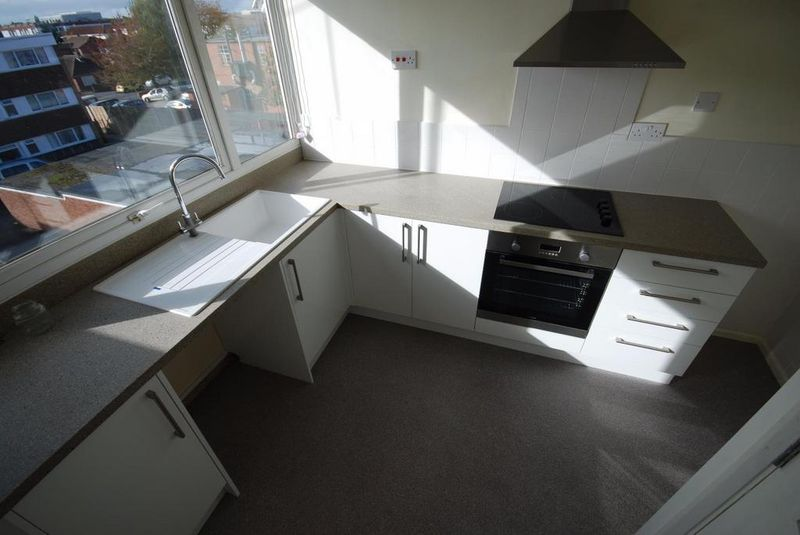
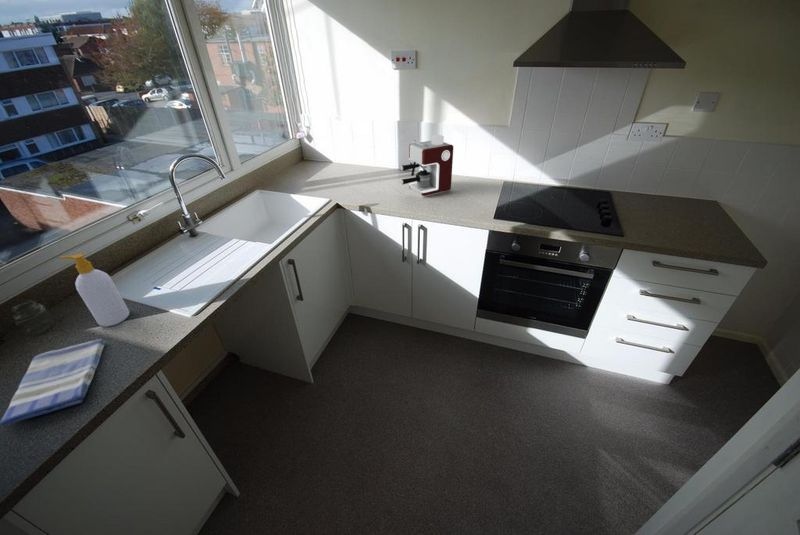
+ soap bottle (95, 288)
+ dish towel (57, 376)
+ coffee maker (423, 165)
